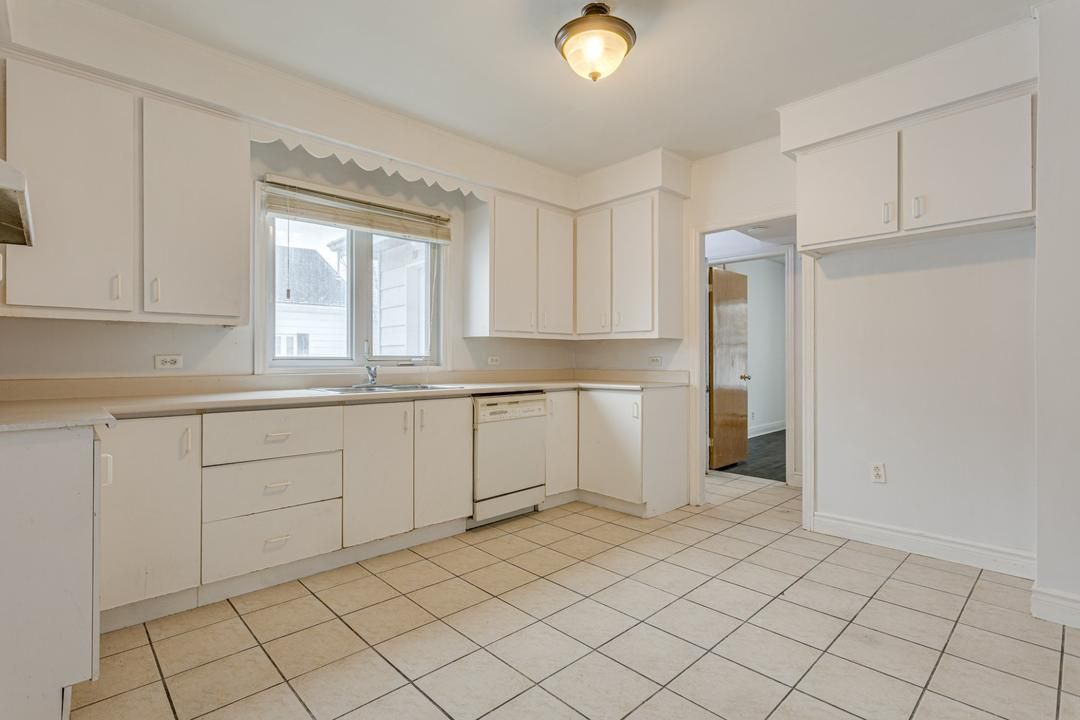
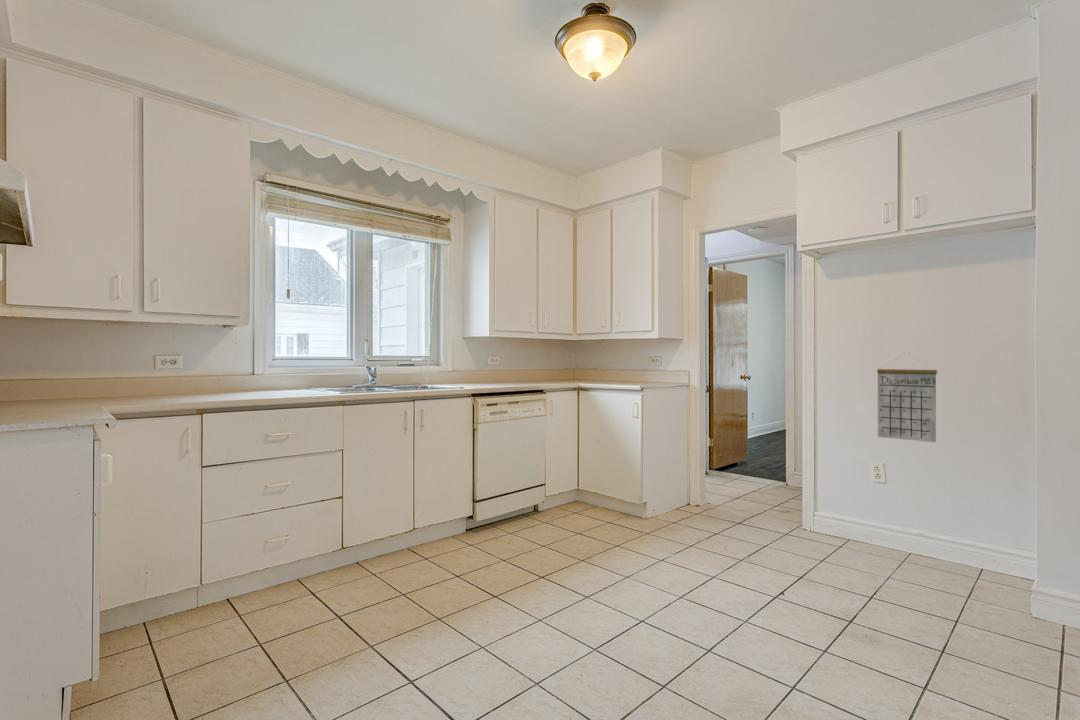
+ calendar (906, 396)
